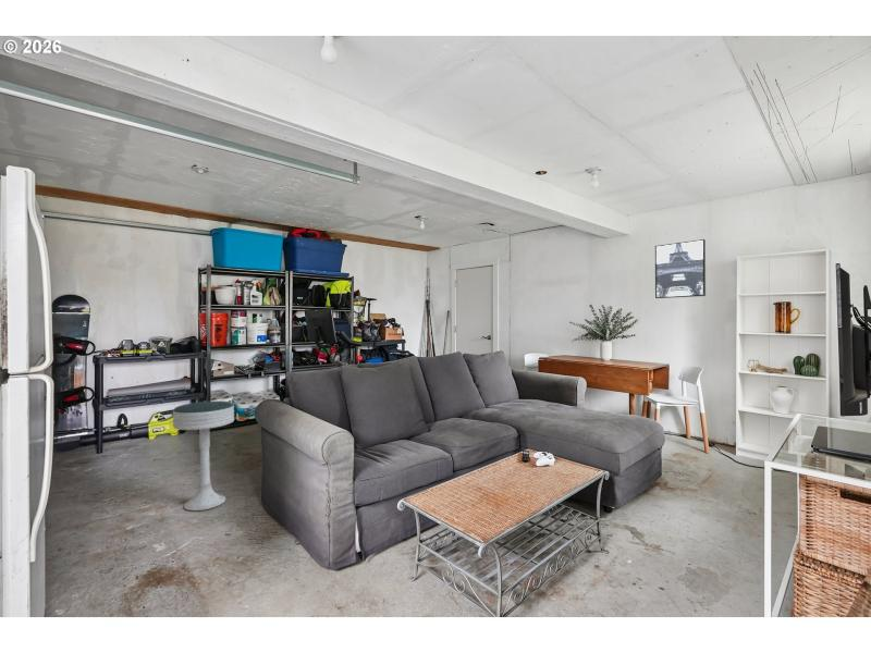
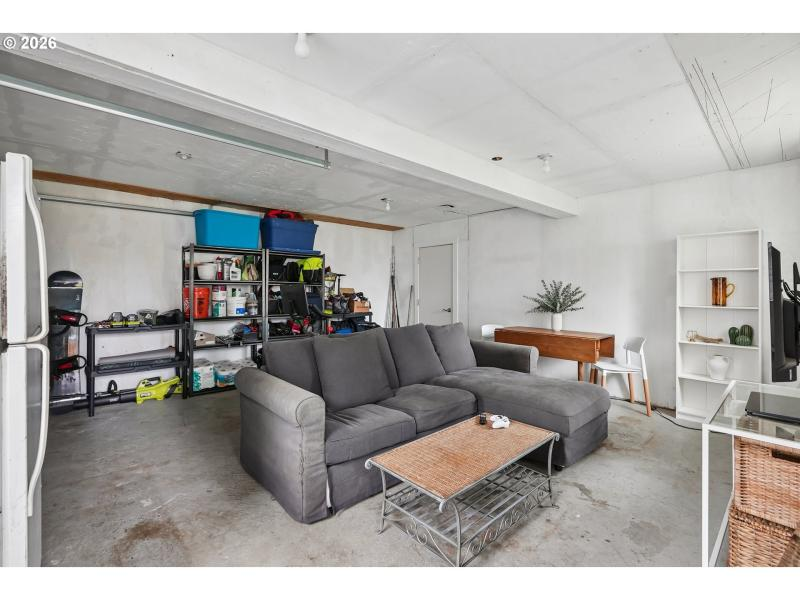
- stool (205, 453)
- wall art (679, 270)
